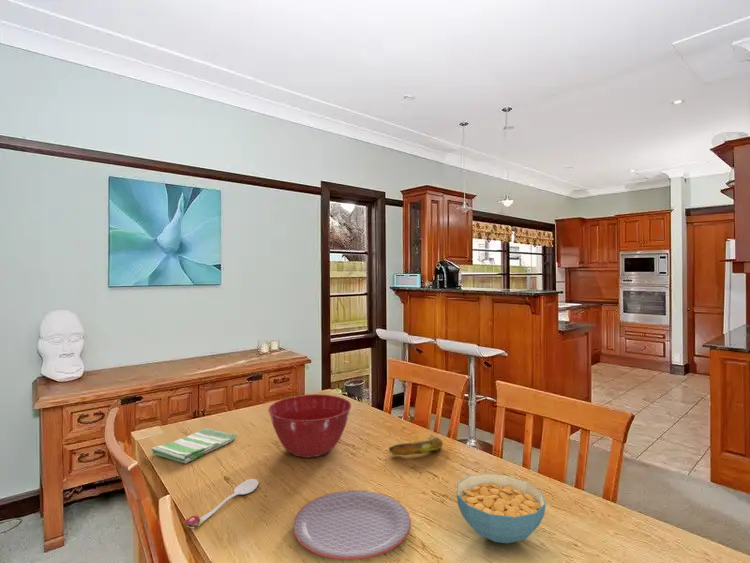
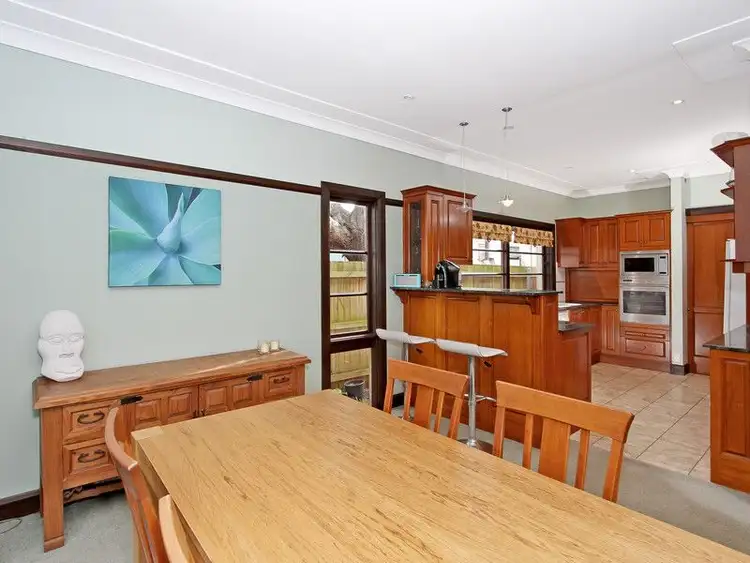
- dish towel (195, 443)
- mixing bowl (310, 427)
- banana (416, 442)
- cereal bowl (499, 514)
- plate (352, 524)
- spoon (224, 500)
